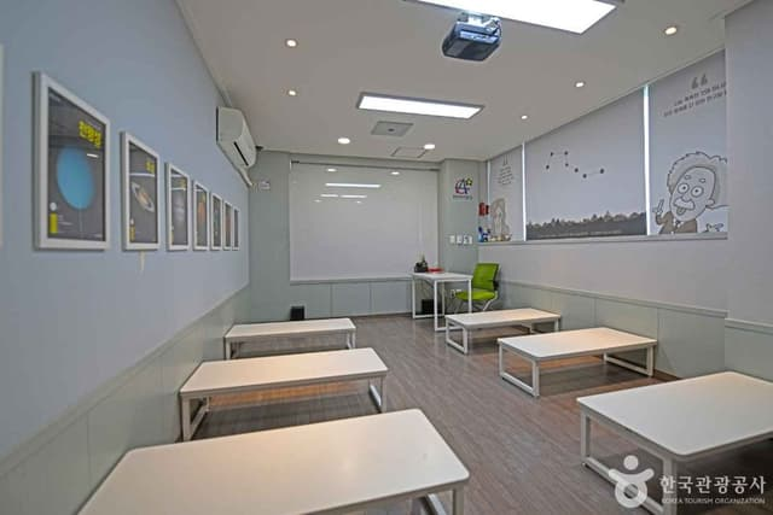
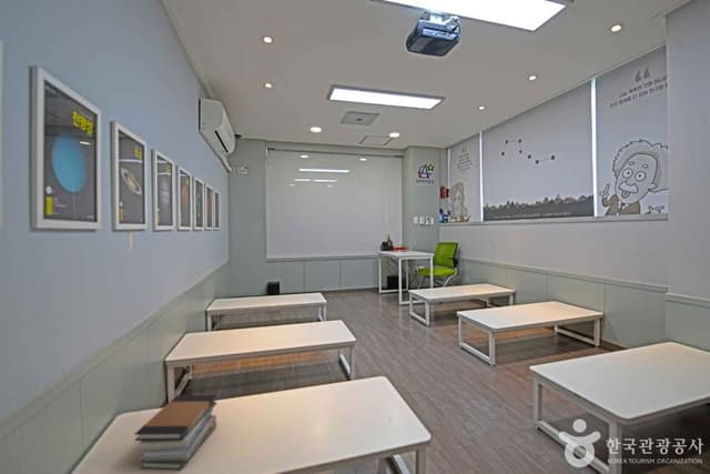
+ book stack (180, 428)
